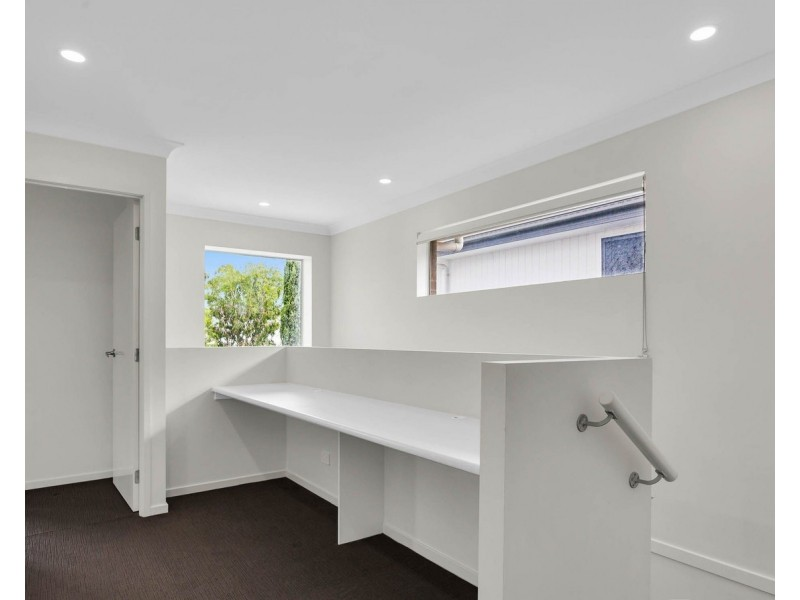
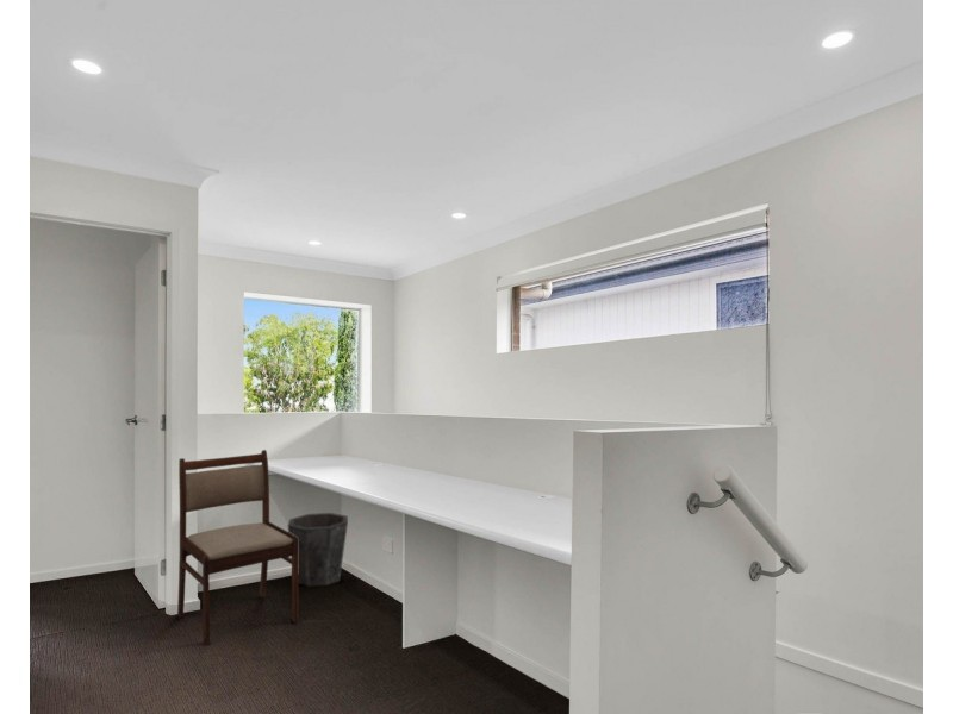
+ waste bin (318, 549)
+ dining chair (237, 538)
